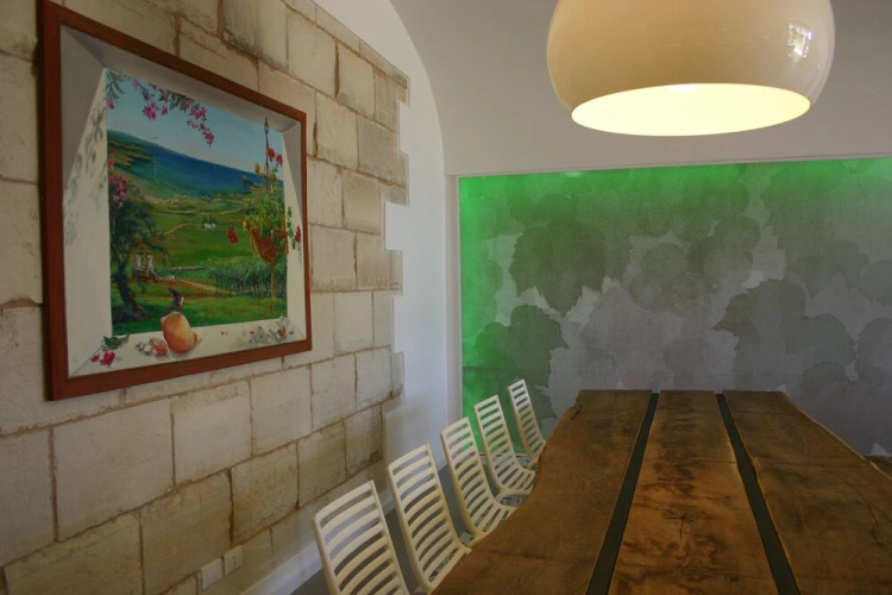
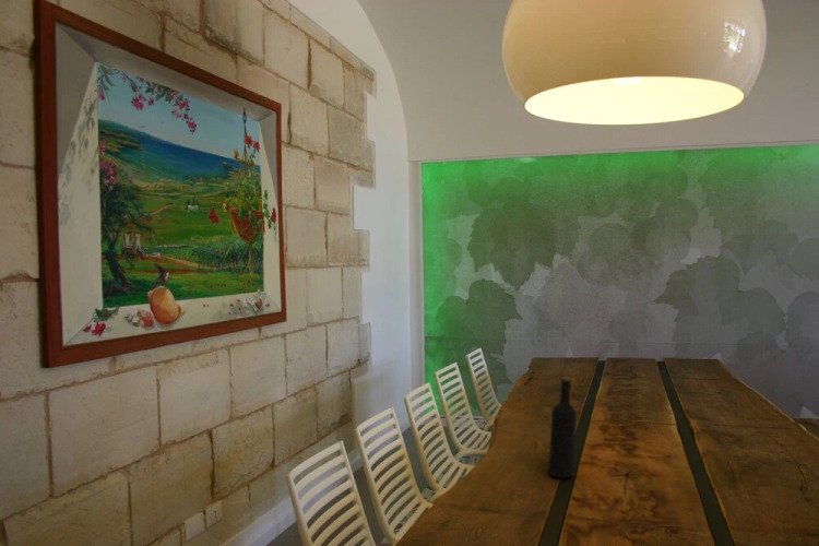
+ wine bottle (562, 426)
